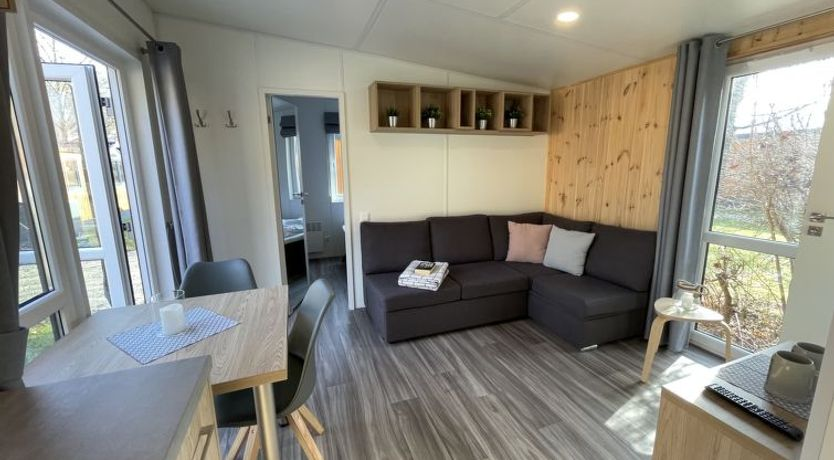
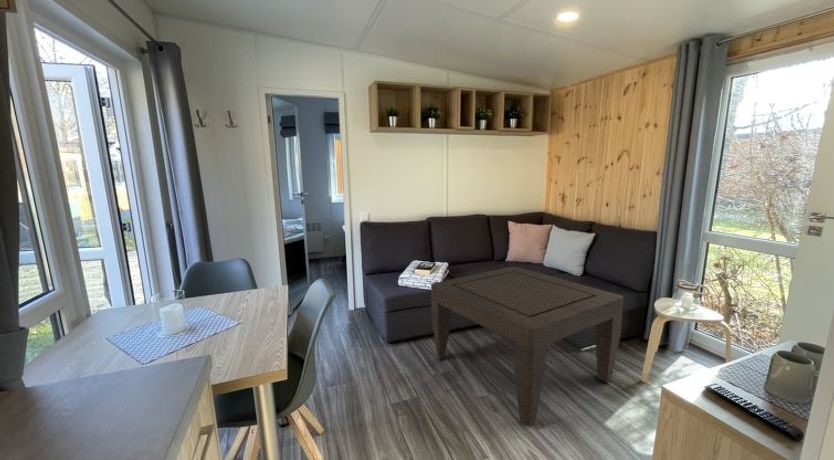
+ coffee table (519, 329)
